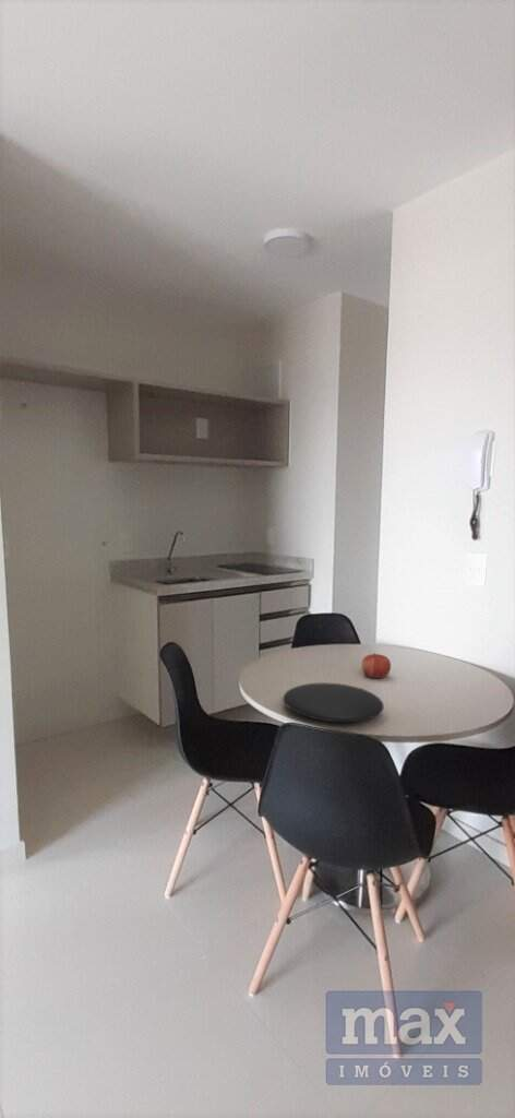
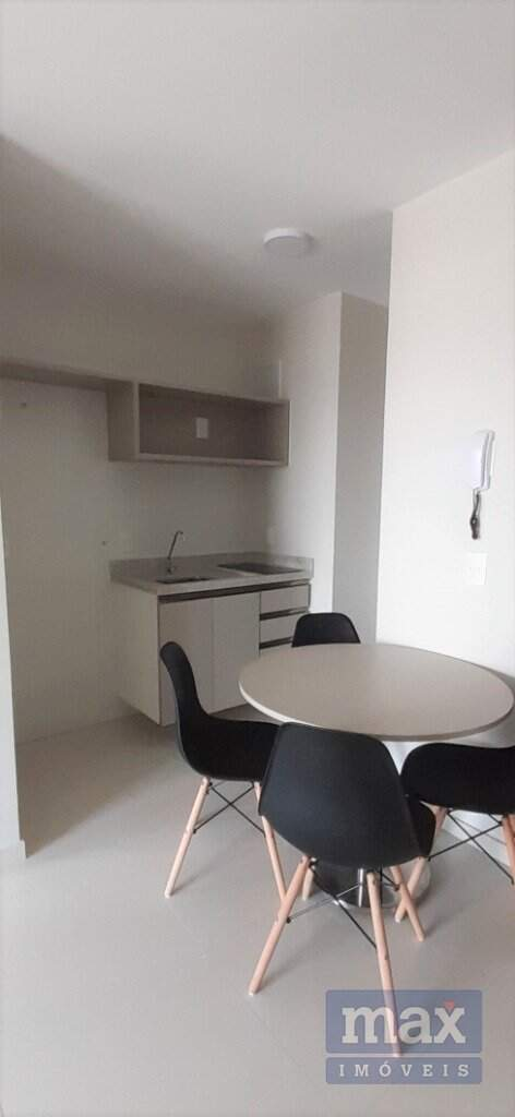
- fruit (375, 664)
- plate (332, 701)
